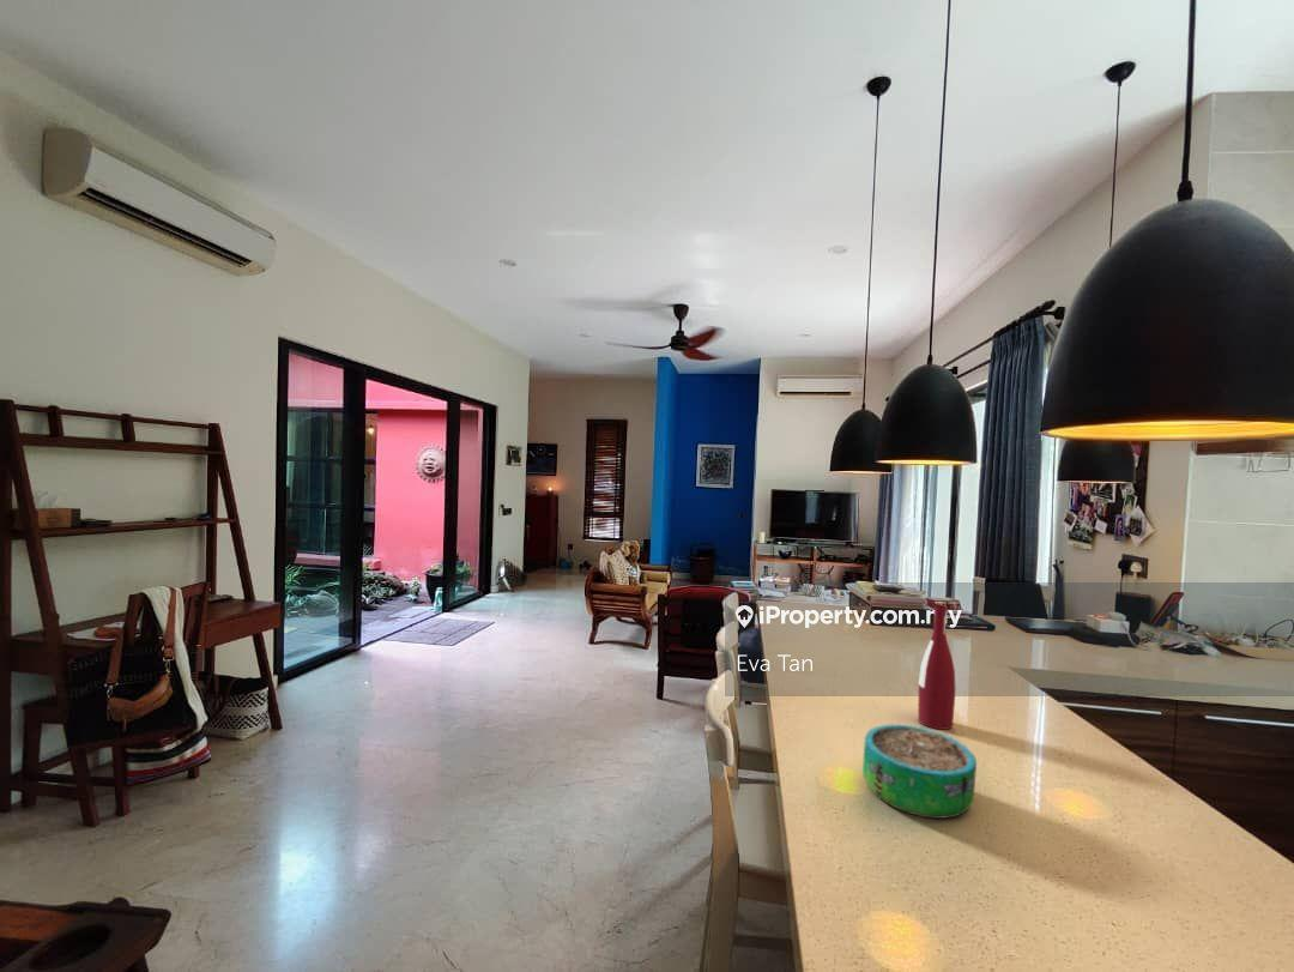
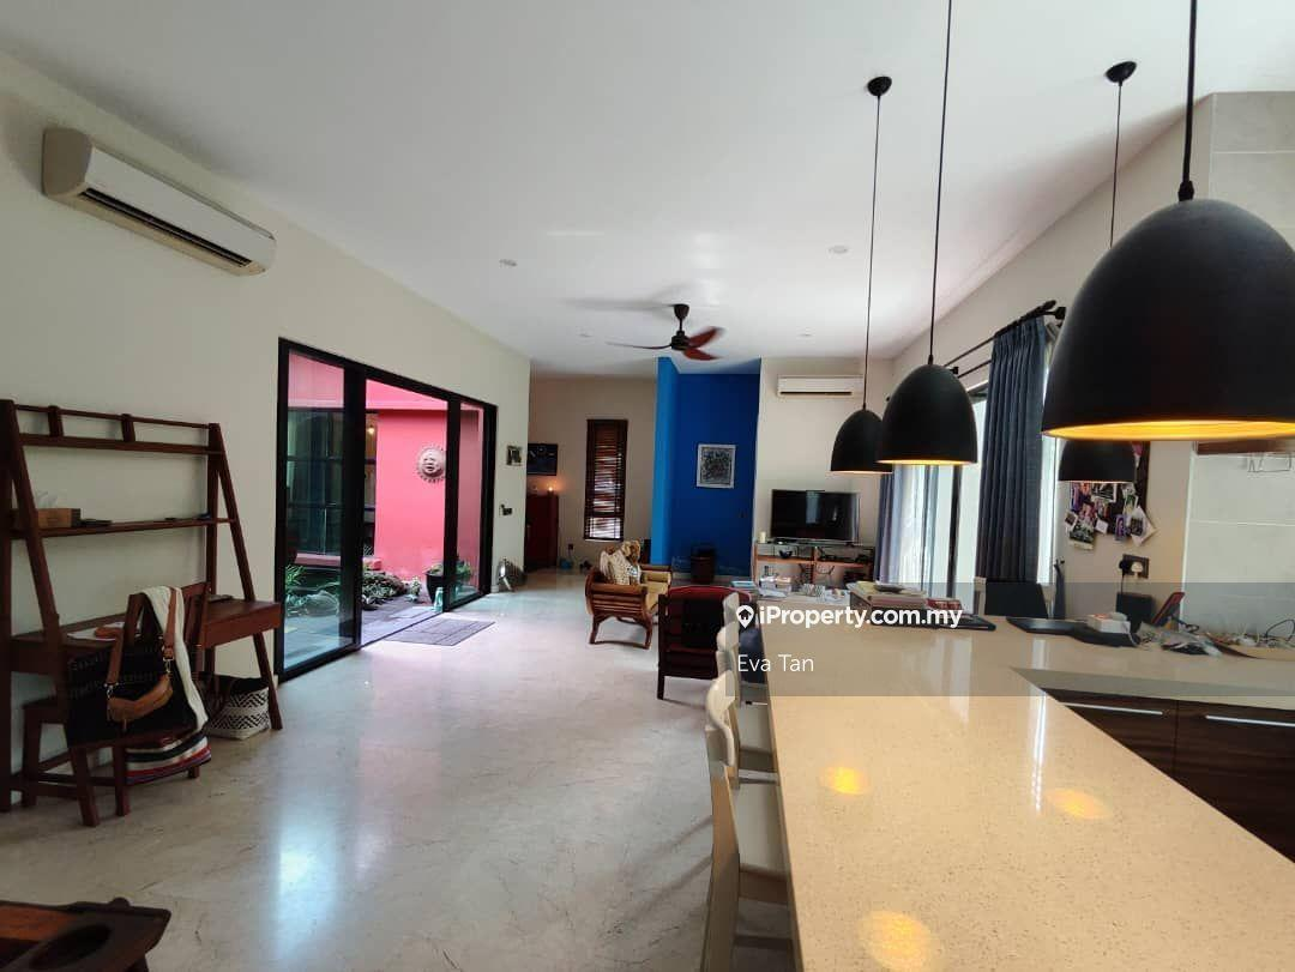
- decorative bowl (917, 768)
- alcohol (937, 664)
